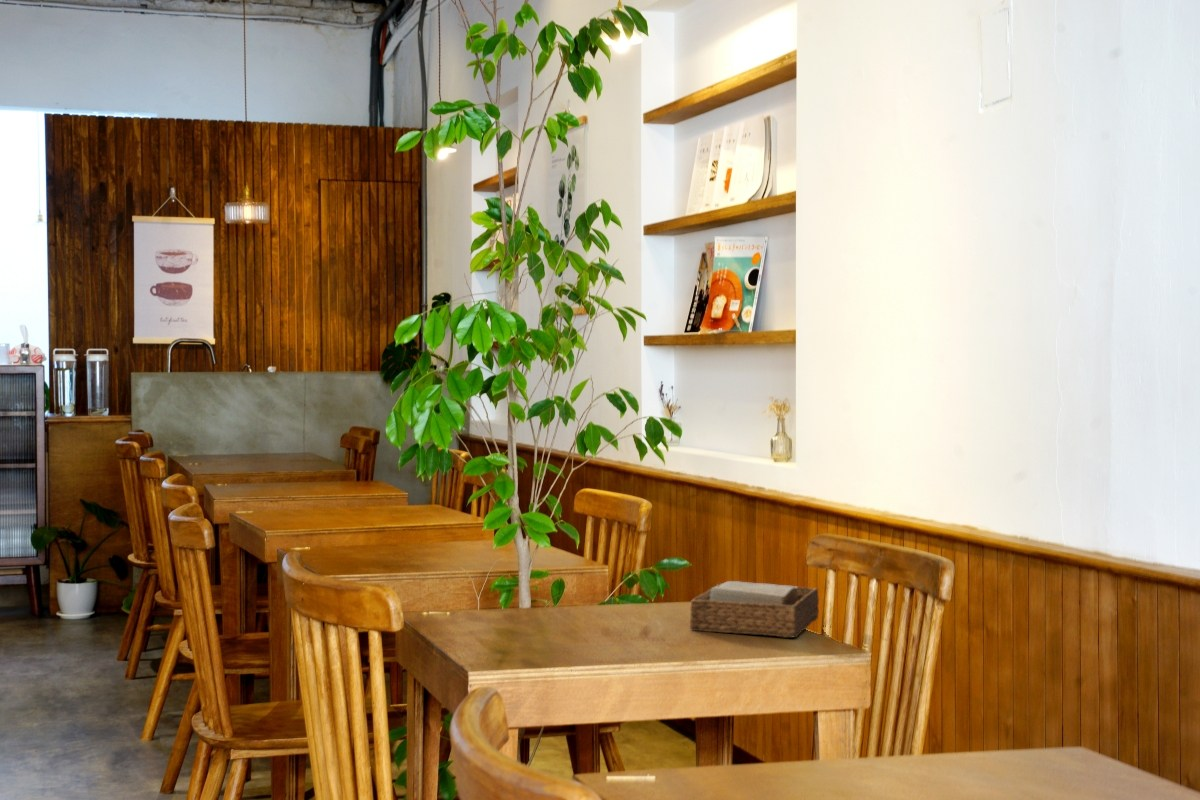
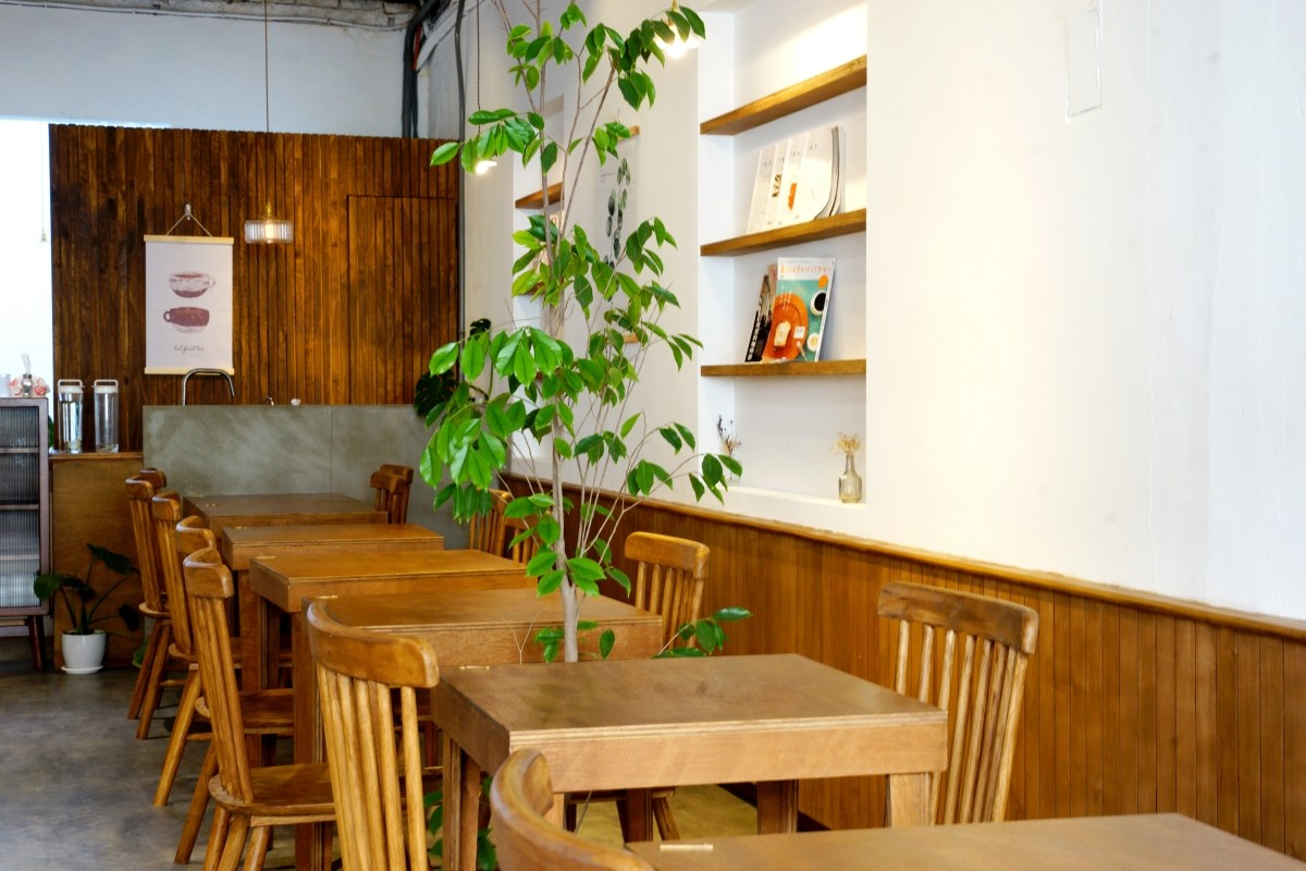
- napkin holder (755, 604)
